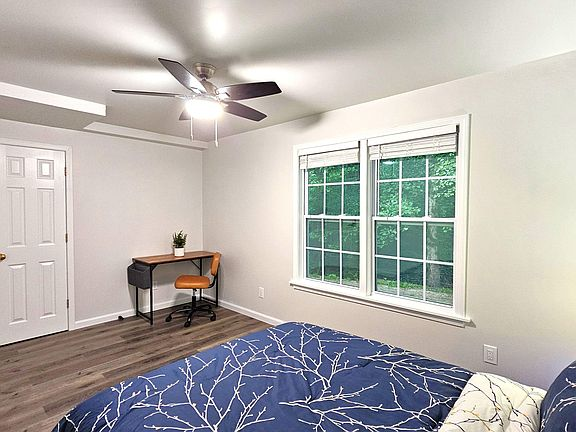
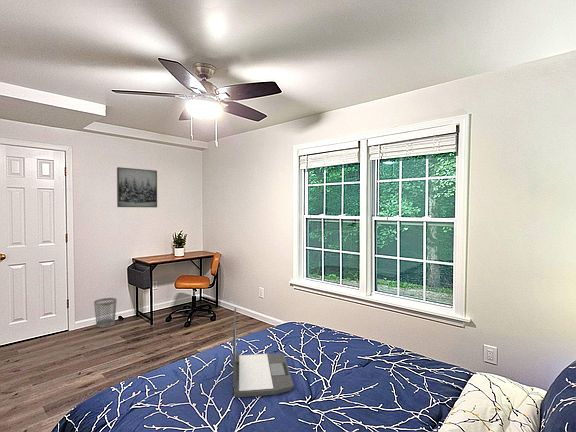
+ laptop (265, 353)
+ wastebasket (105, 312)
+ wall art (137, 188)
